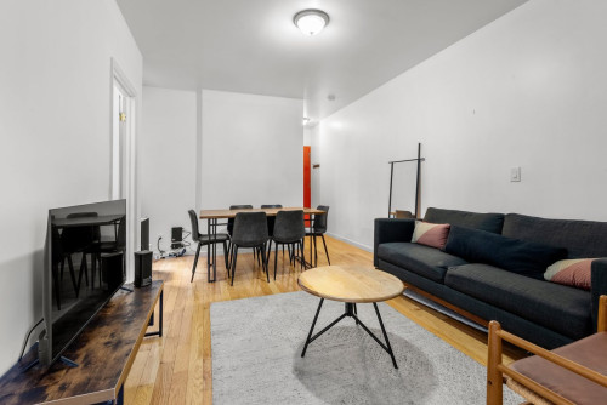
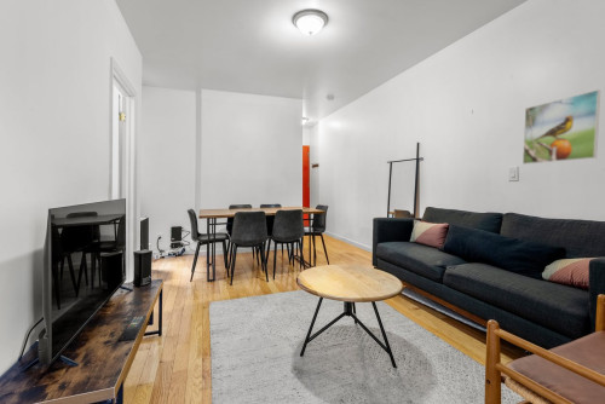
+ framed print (557, 131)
+ remote control (134, 325)
